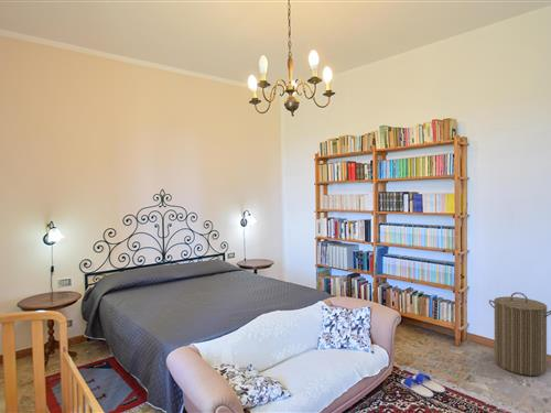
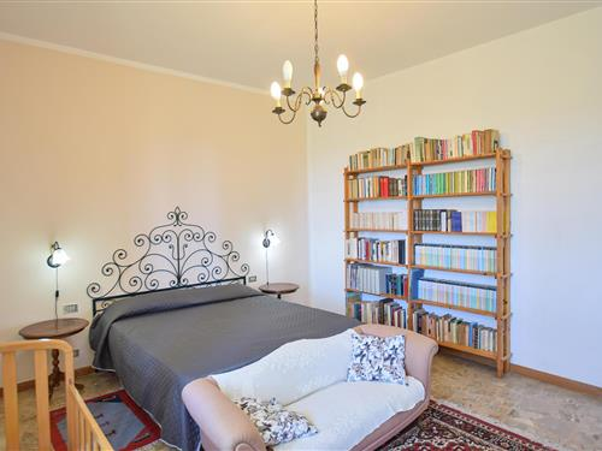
- flip-flop (422, 382)
- laundry hamper (519, 328)
